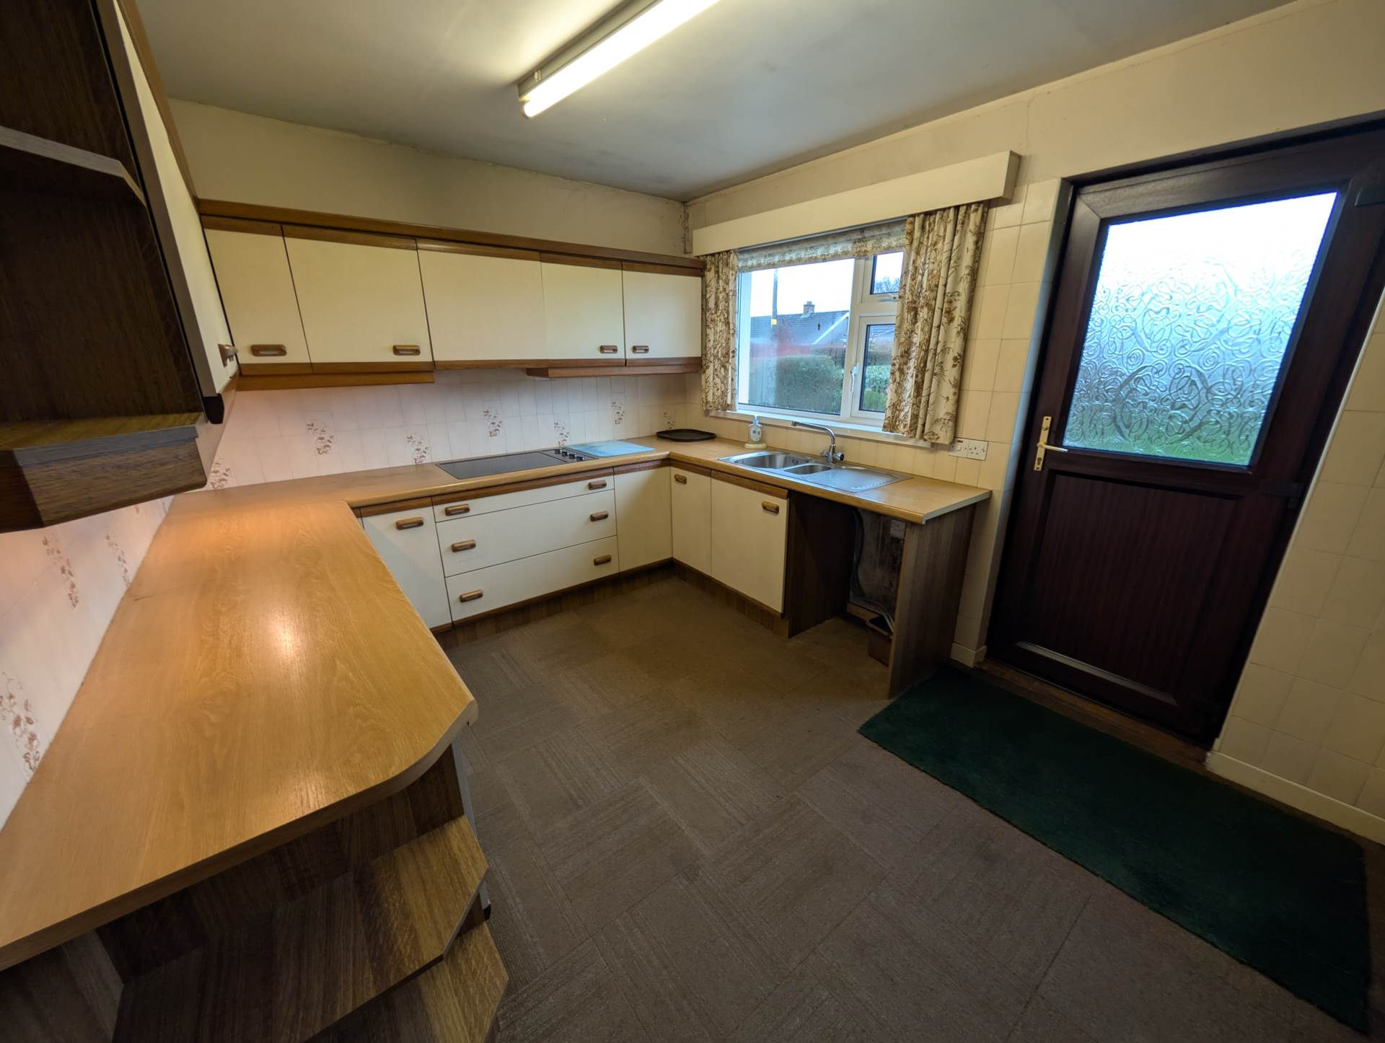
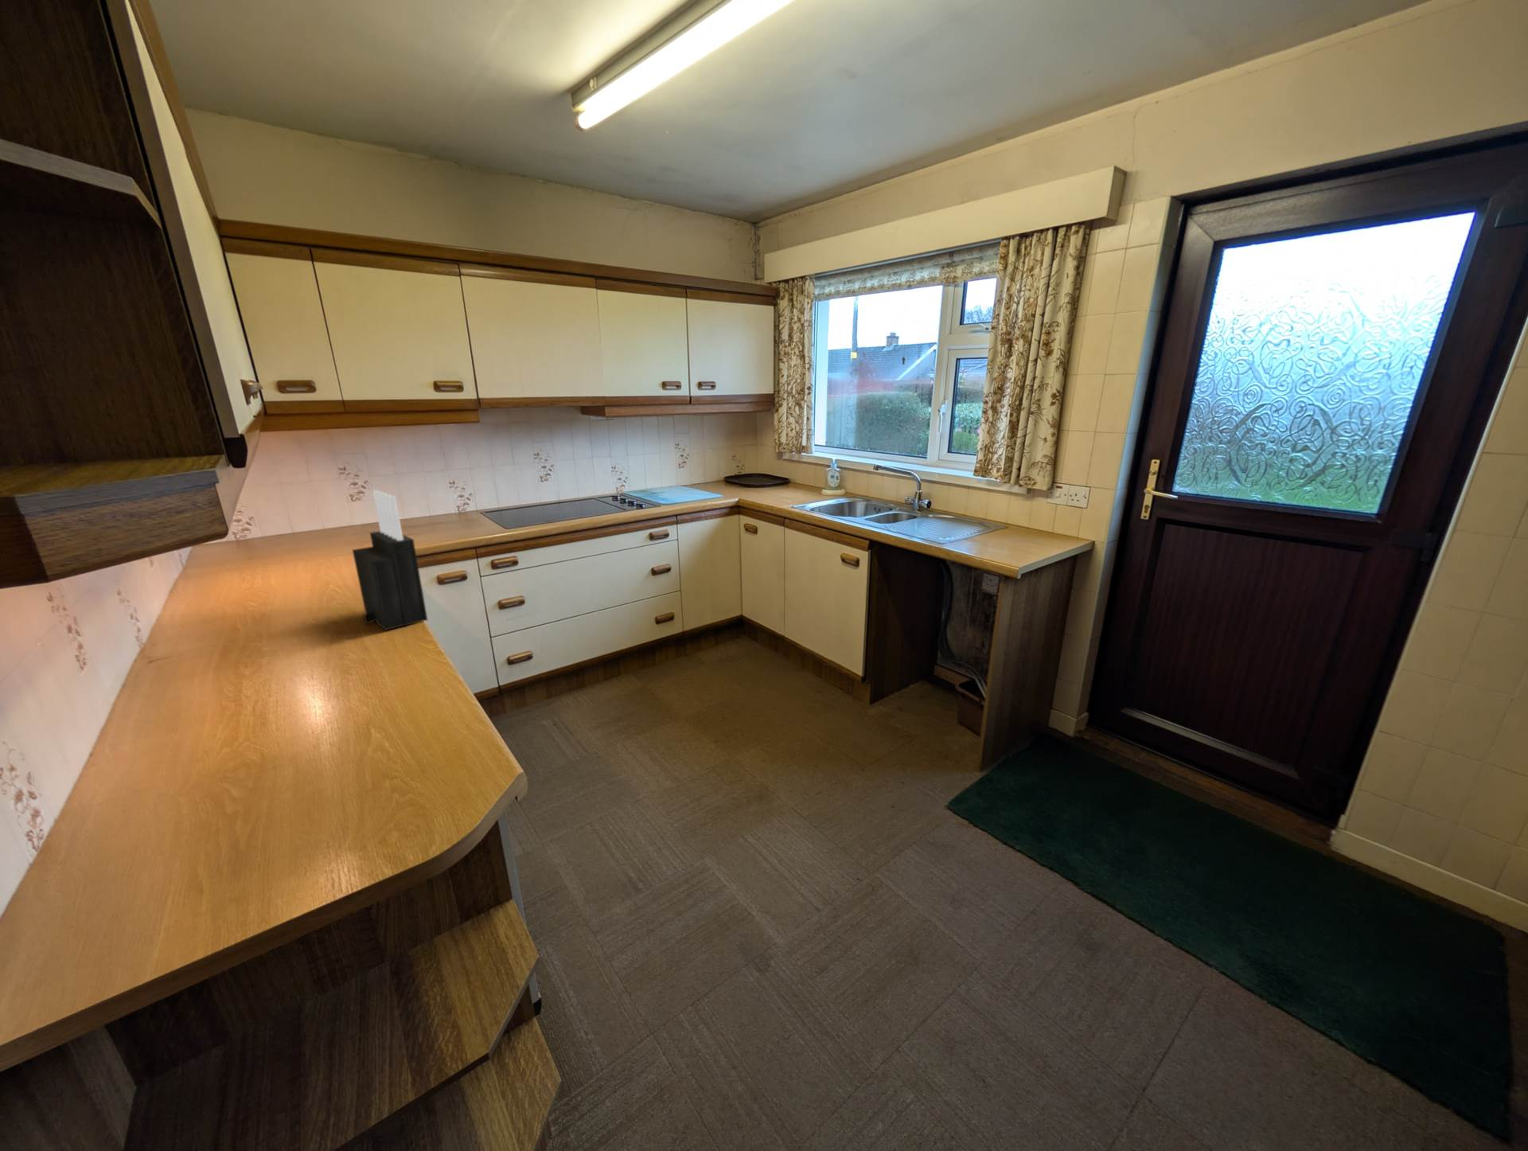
+ knife block (380, 559)
